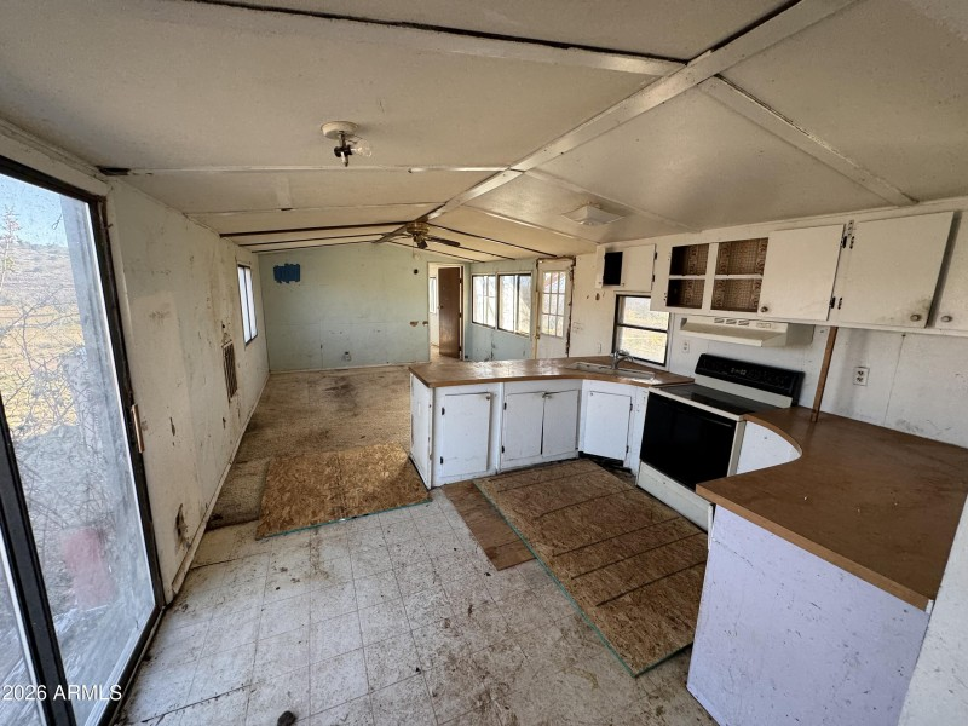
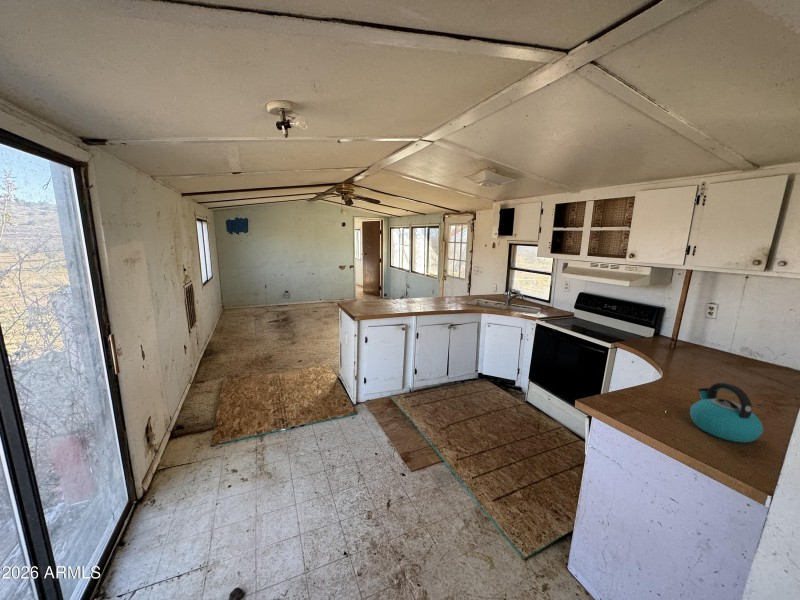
+ kettle (723, 406)
